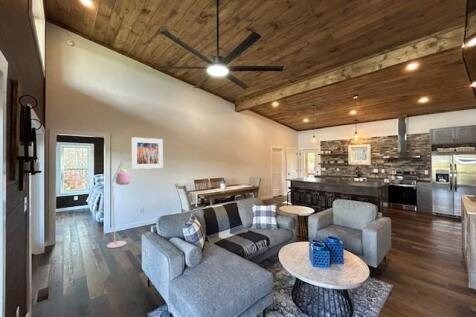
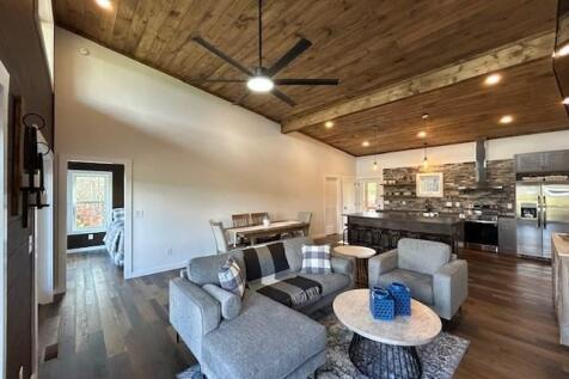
- floor lamp (113, 201)
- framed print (148, 153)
